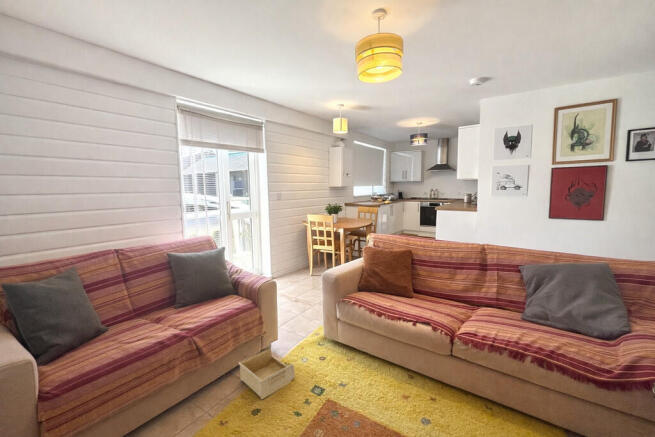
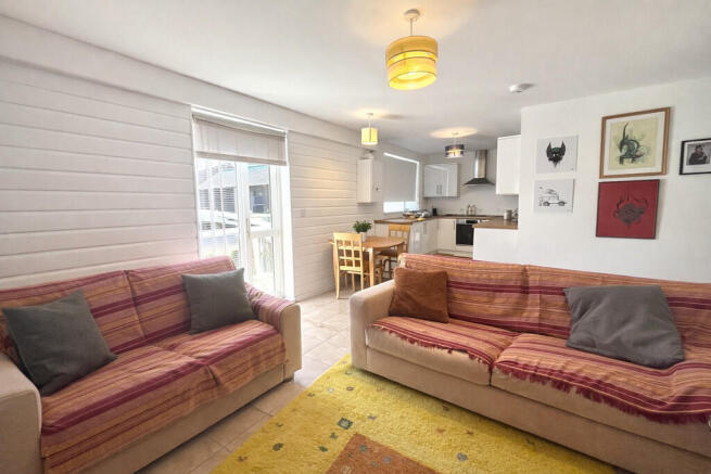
- storage bin (267, 371)
